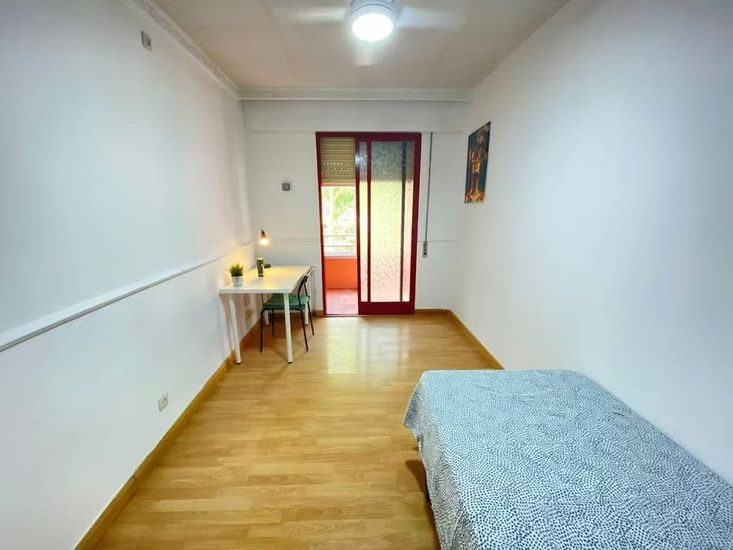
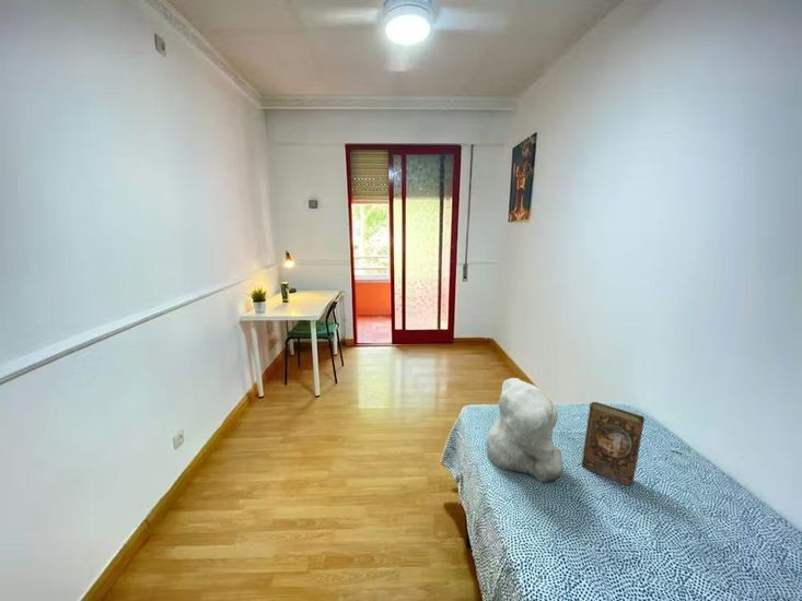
+ book (611, 443)
+ teddy bear (524, 421)
